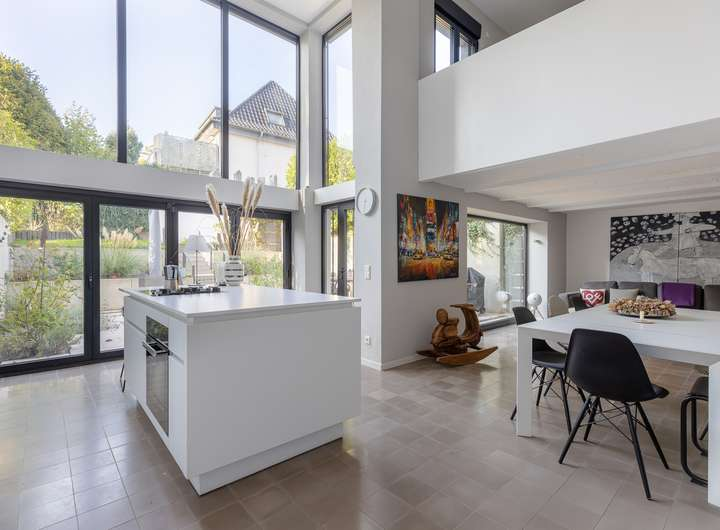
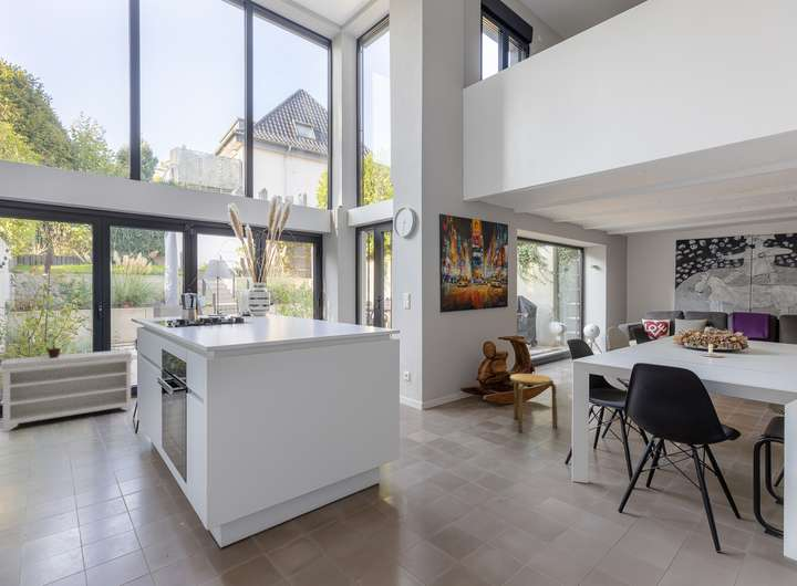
+ stool (521, 400)
+ bench (72, 386)
+ potted plant (52, 344)
